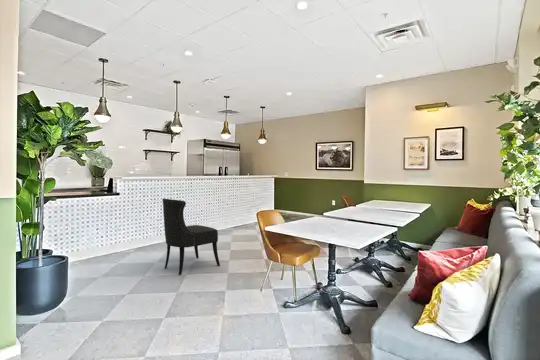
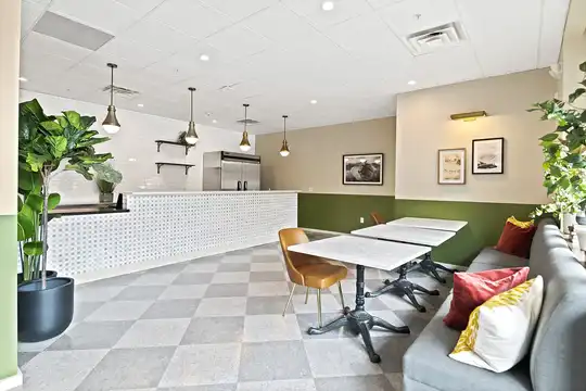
- dining chair (191, 231)
